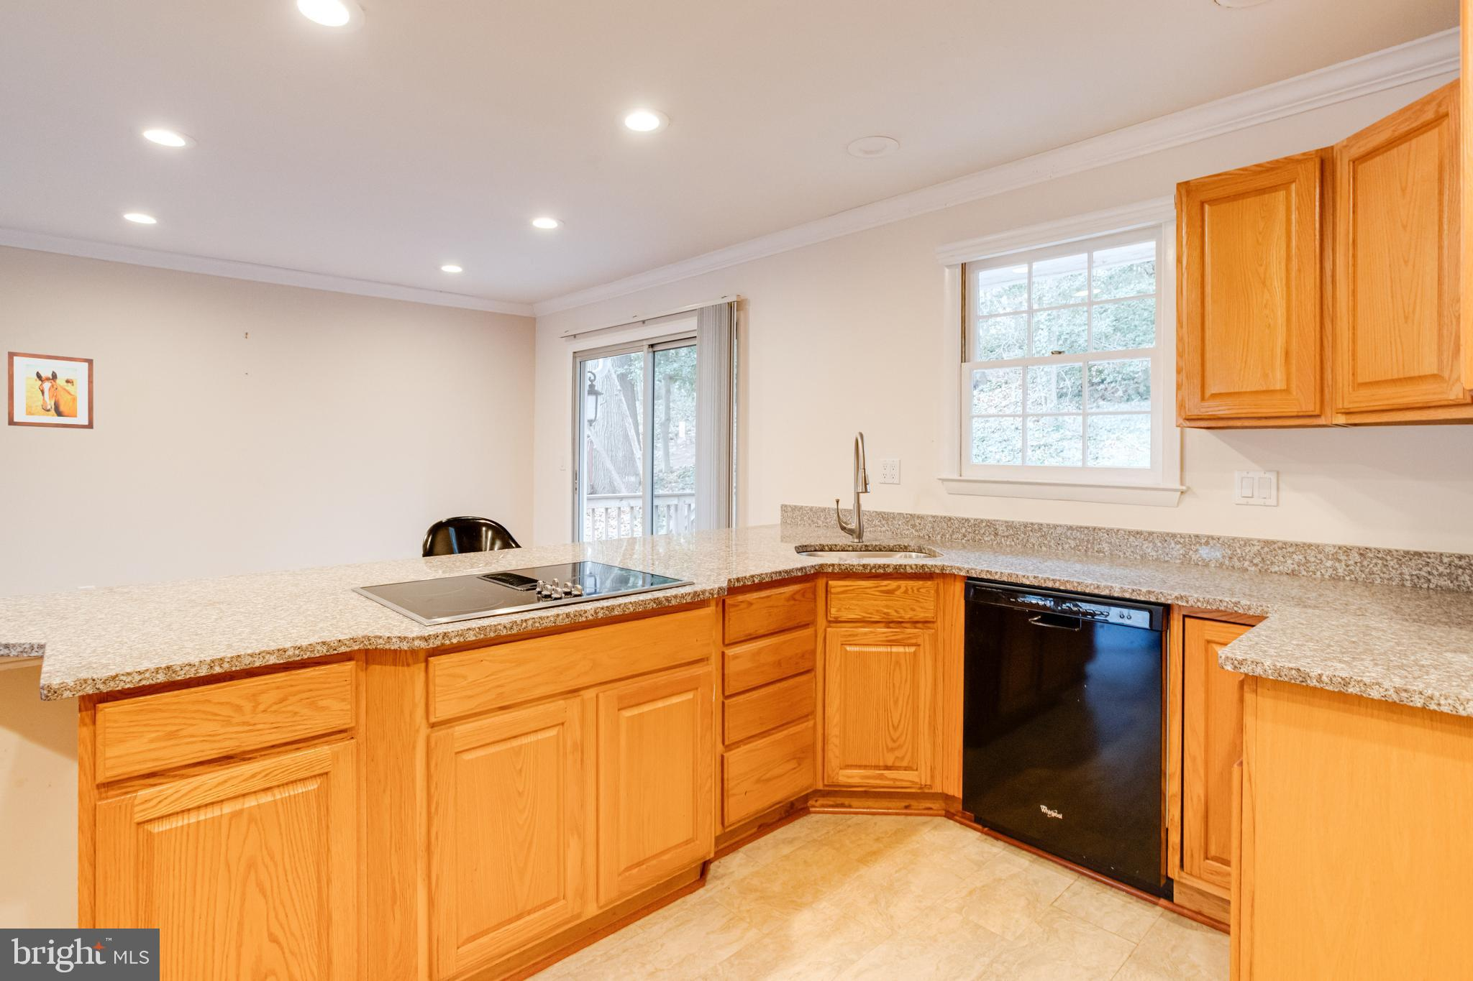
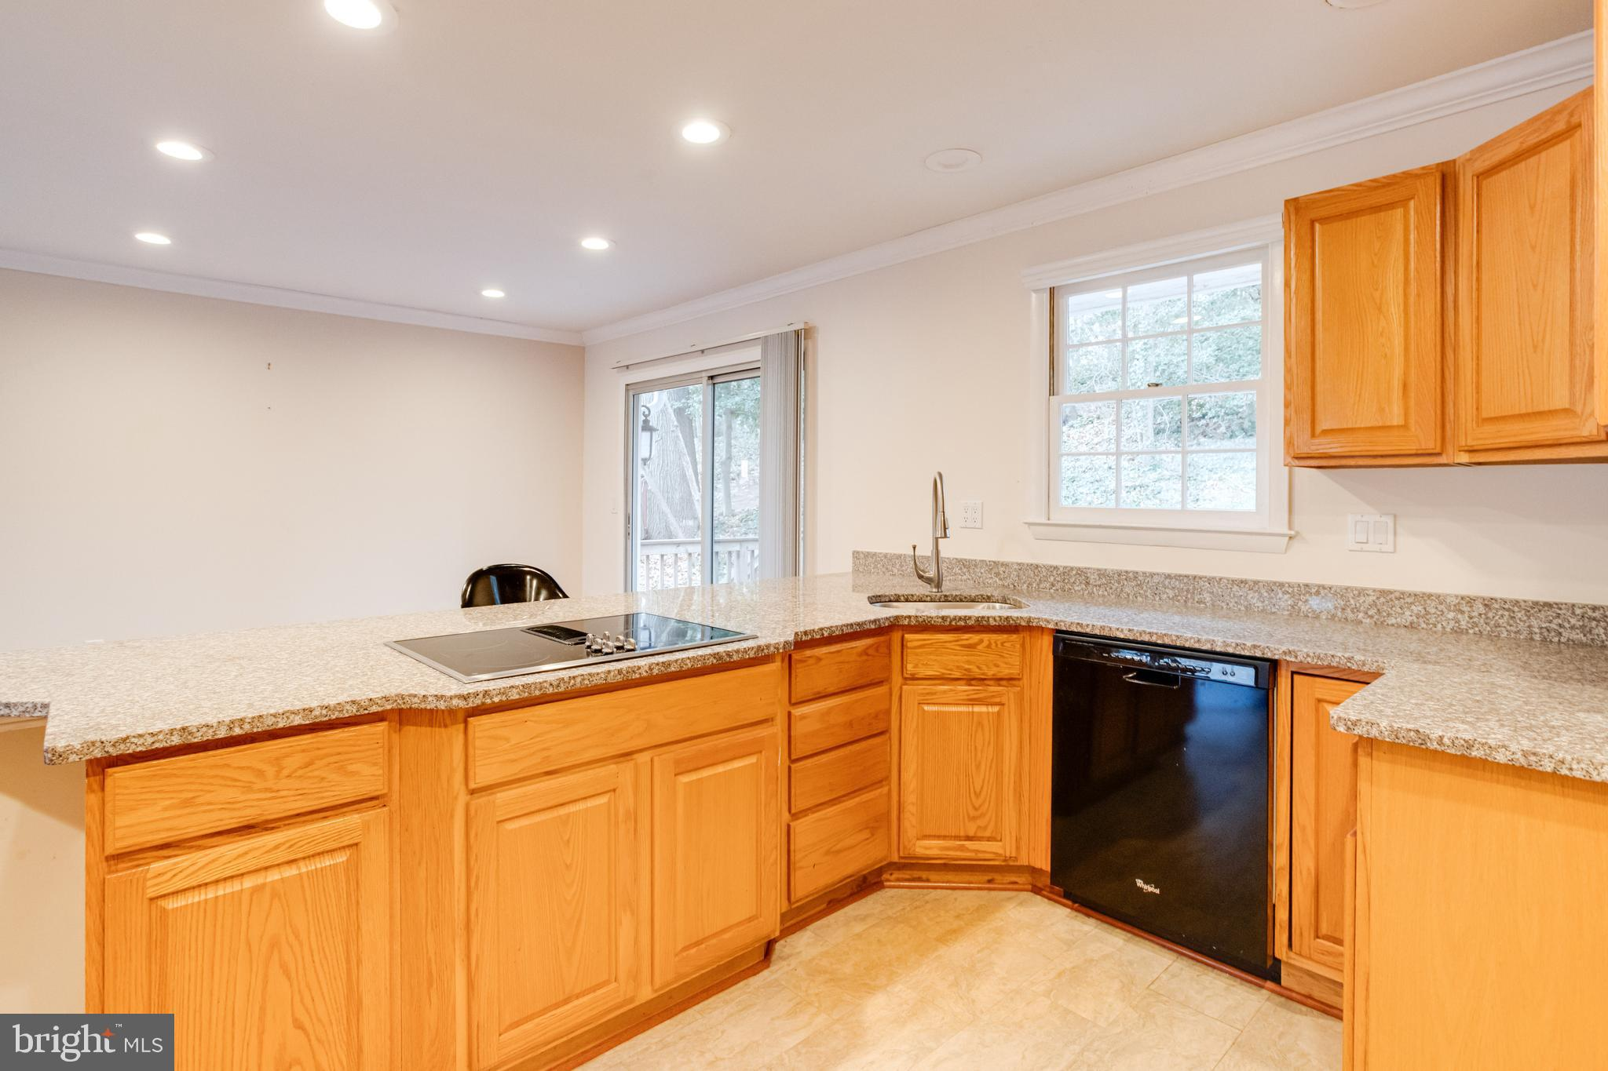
- wall art (51, 391)
